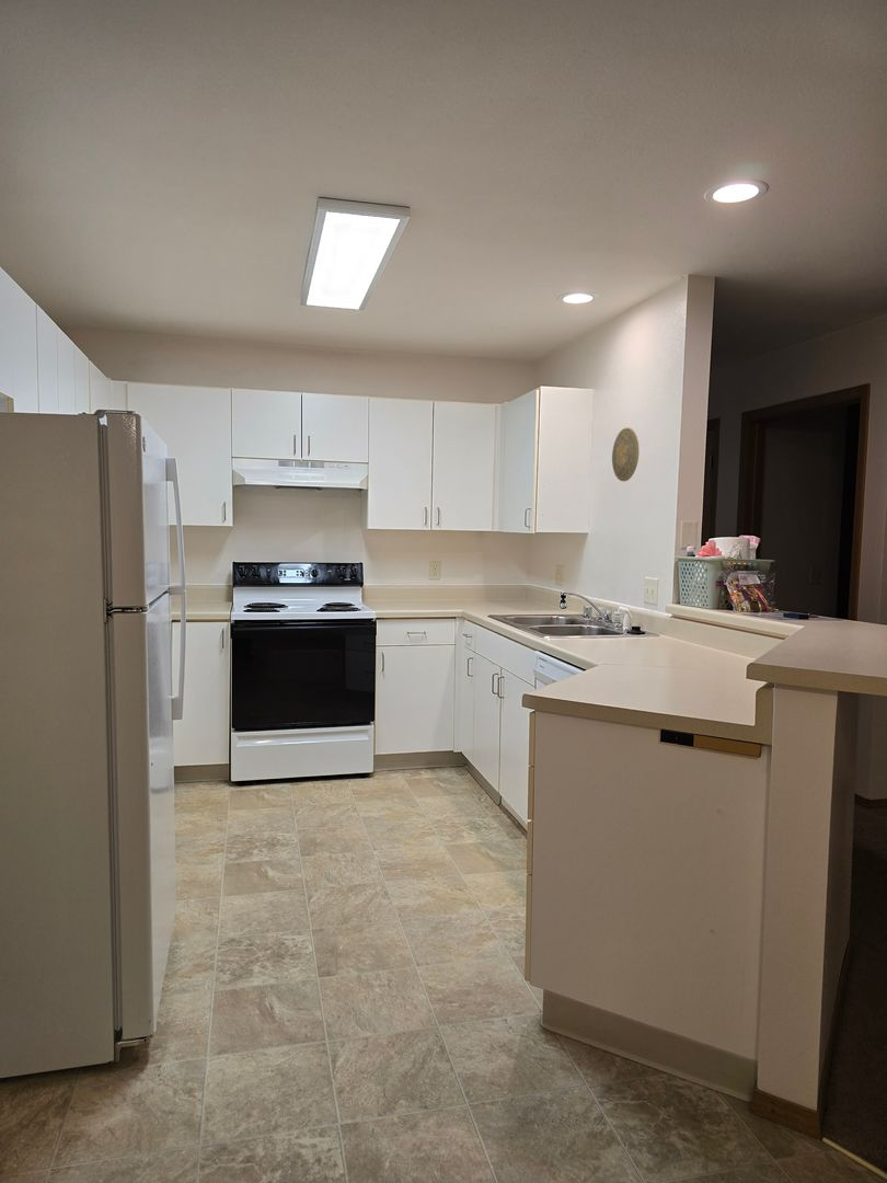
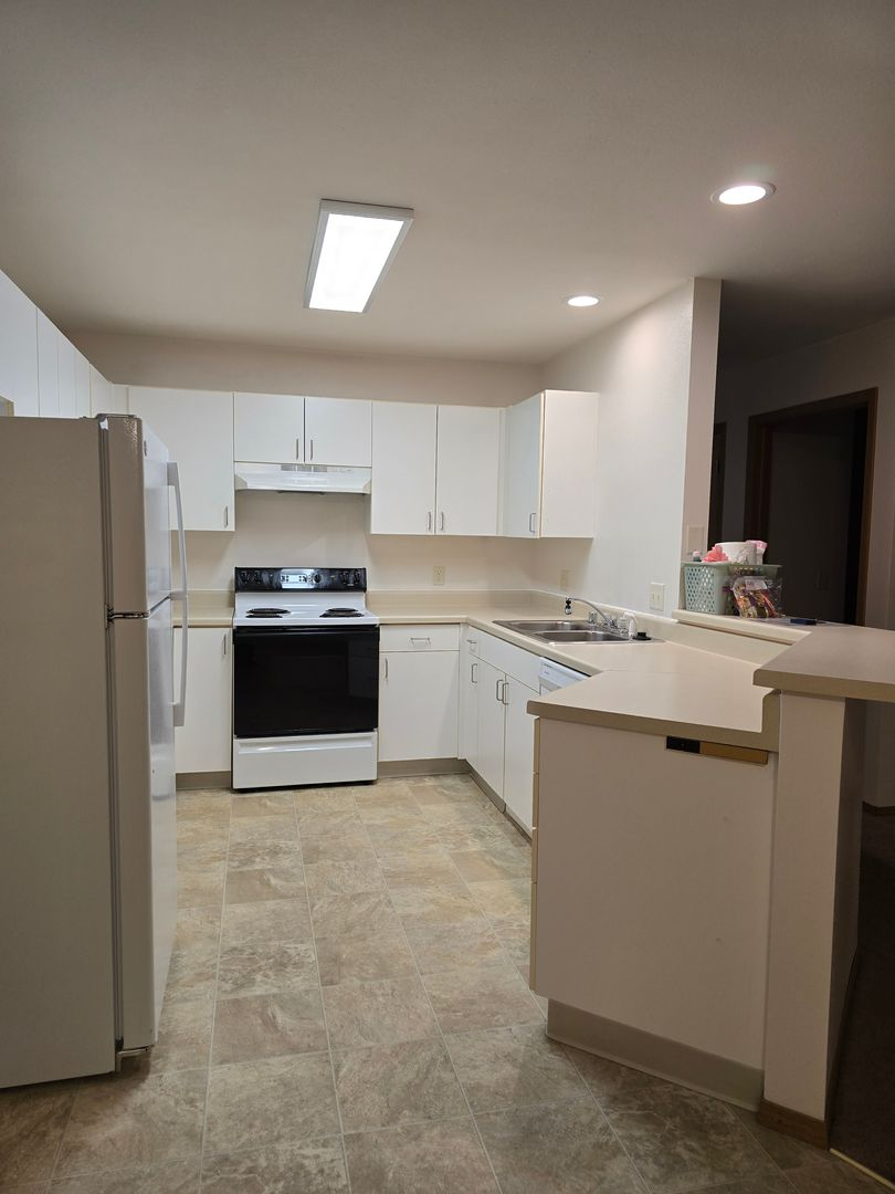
- decorative plate (623, 455)
